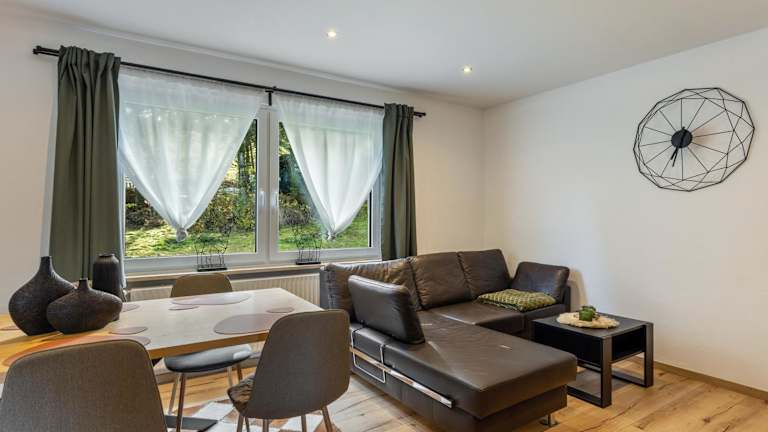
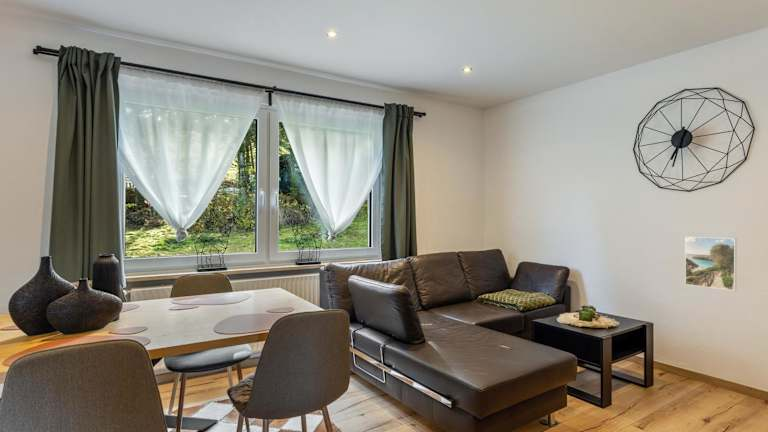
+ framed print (709, 262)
